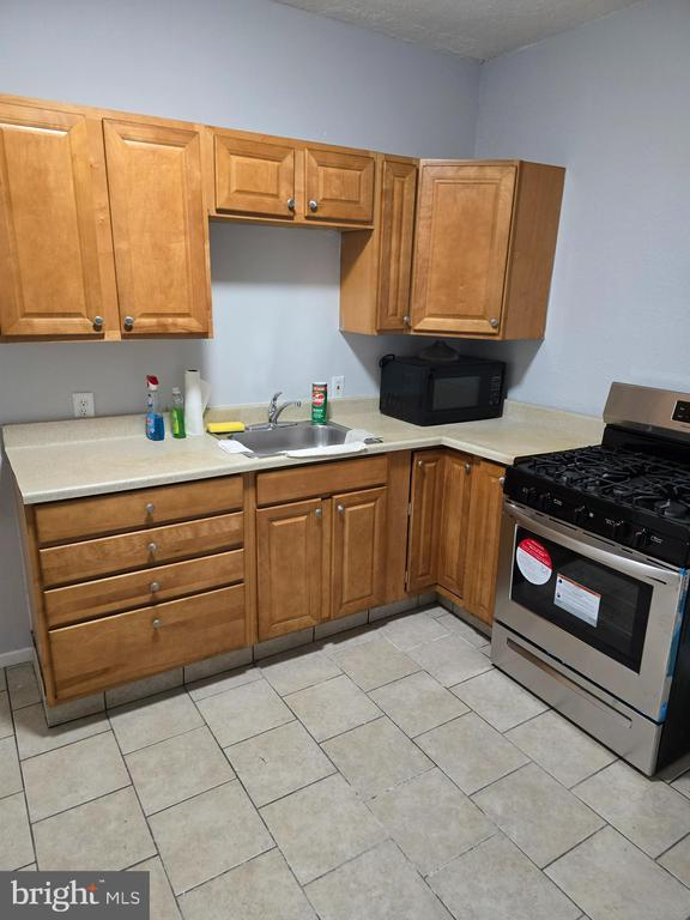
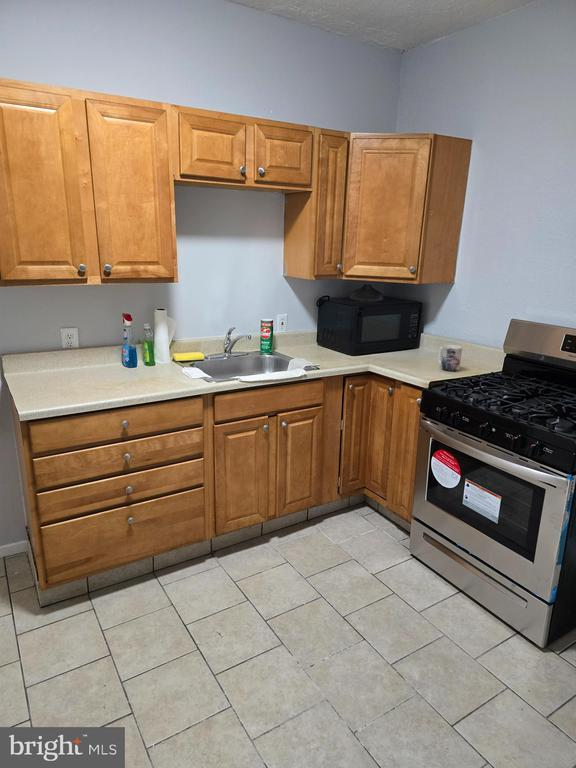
+ mug (448, 357)
